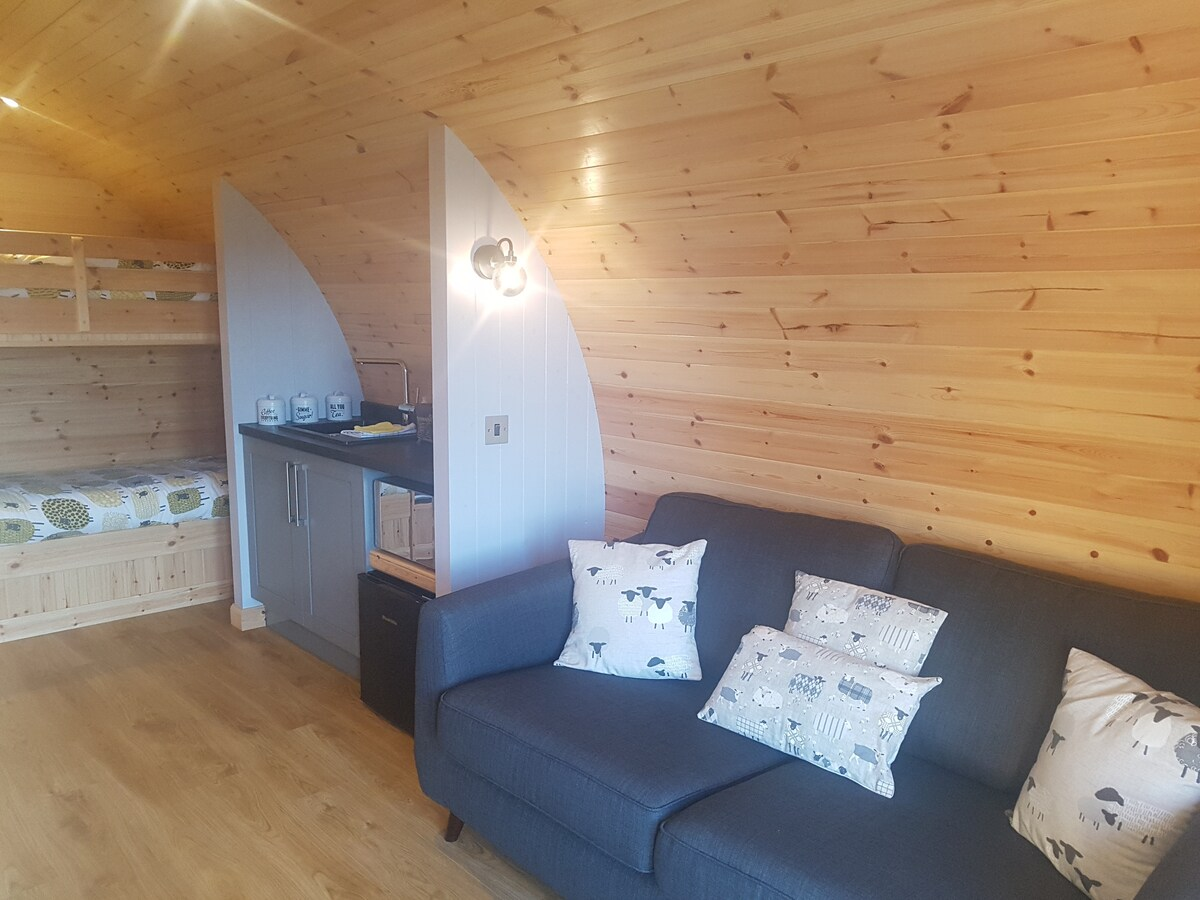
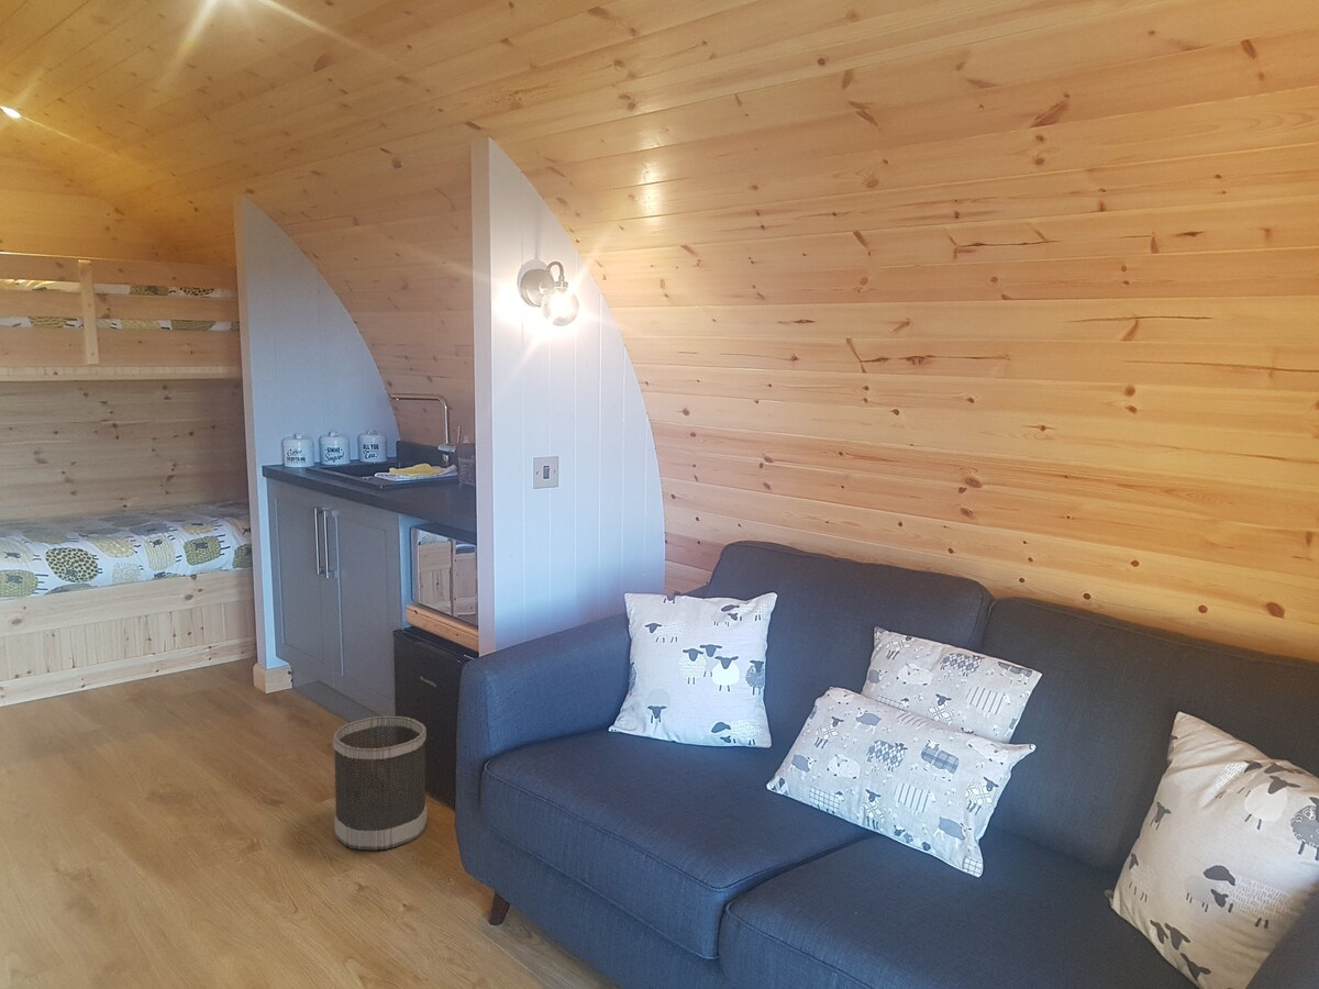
+ wastebasket (380, 780)
